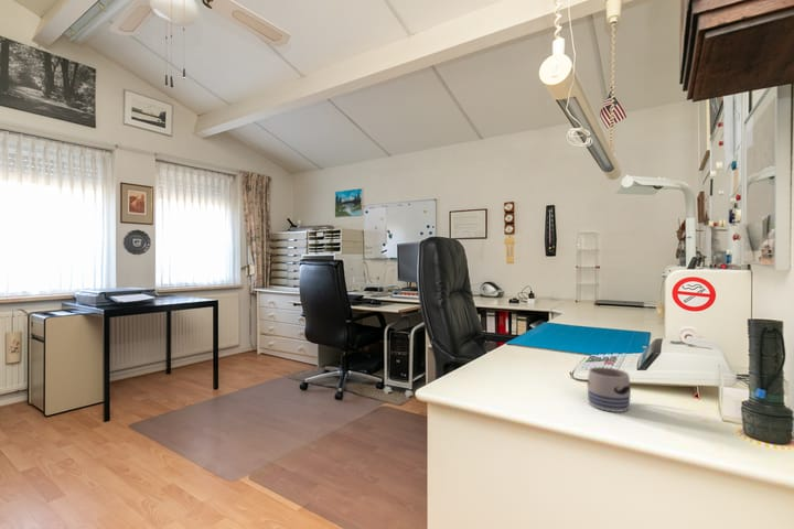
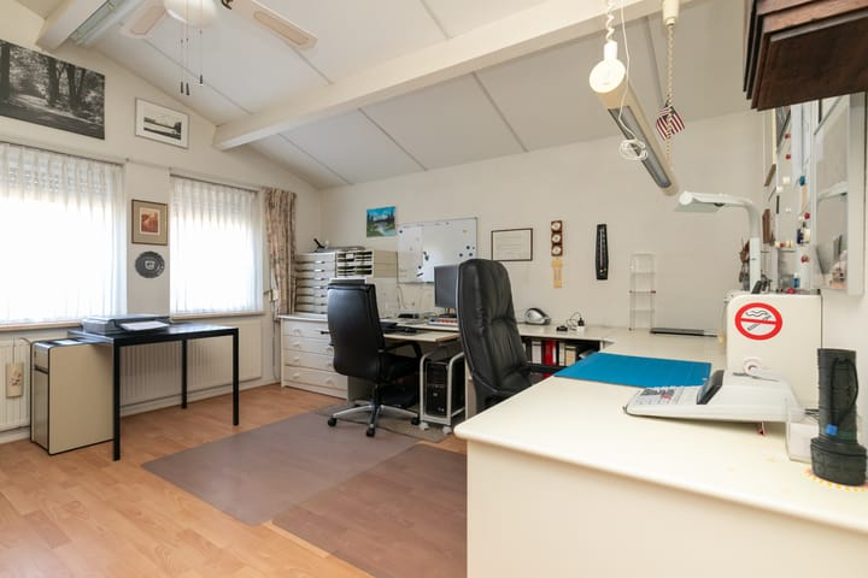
- mug (611, 387)
